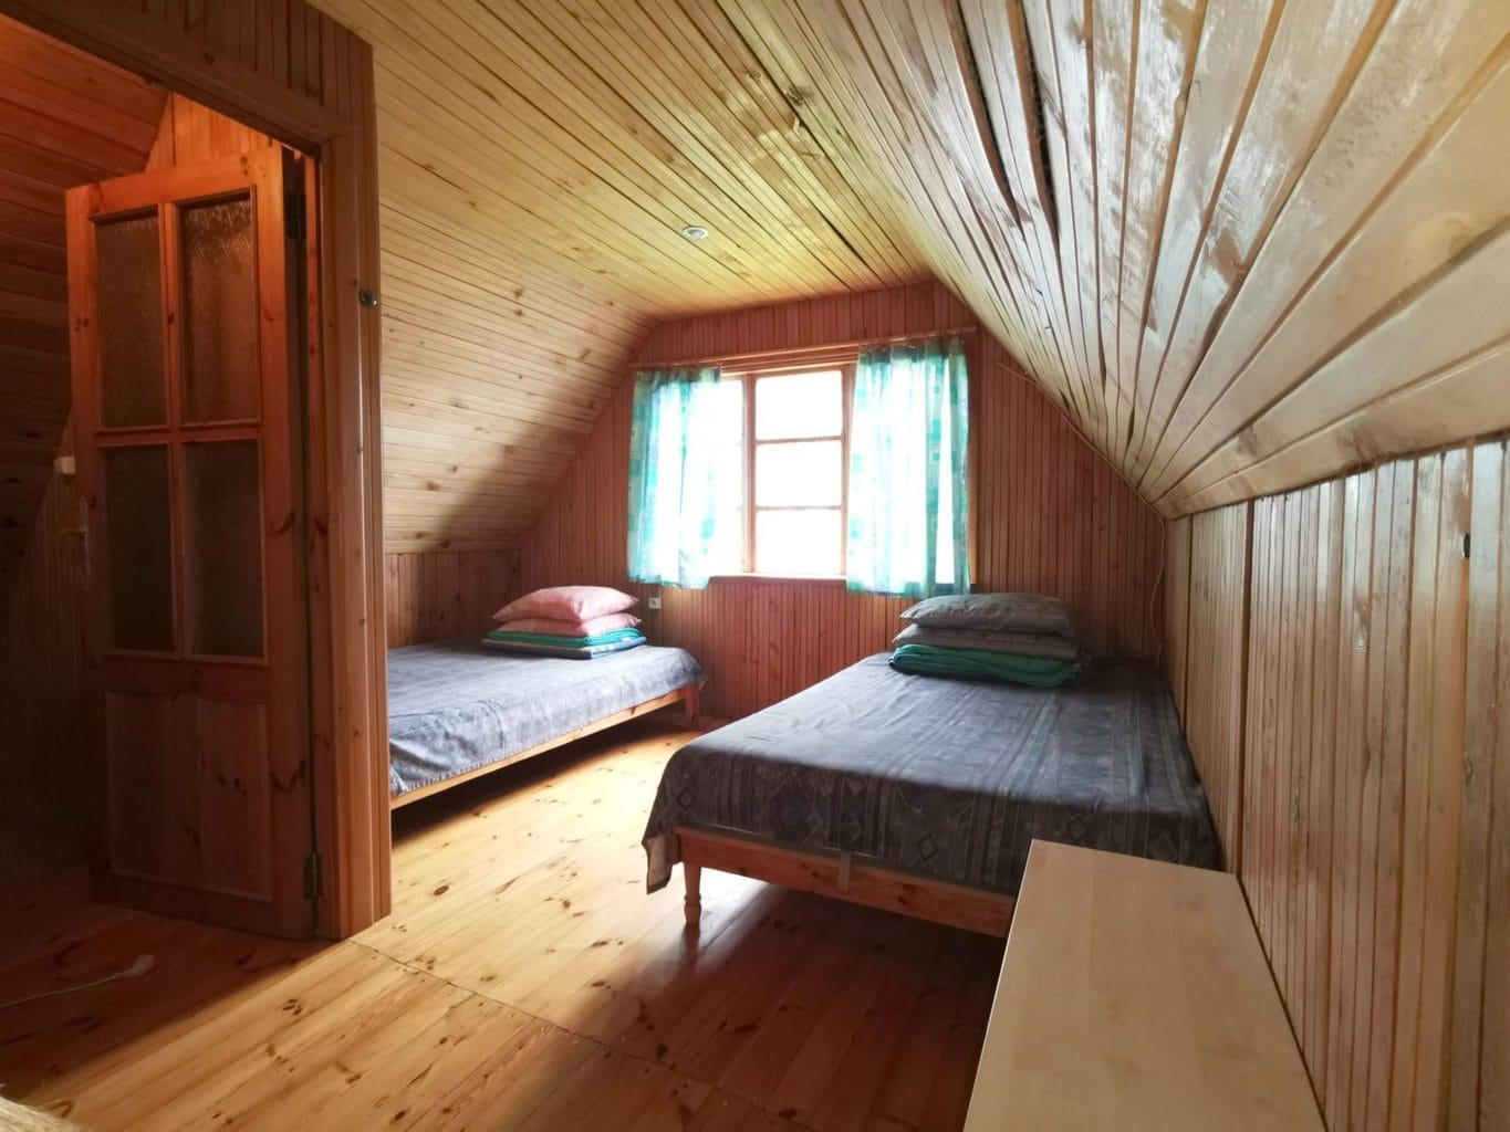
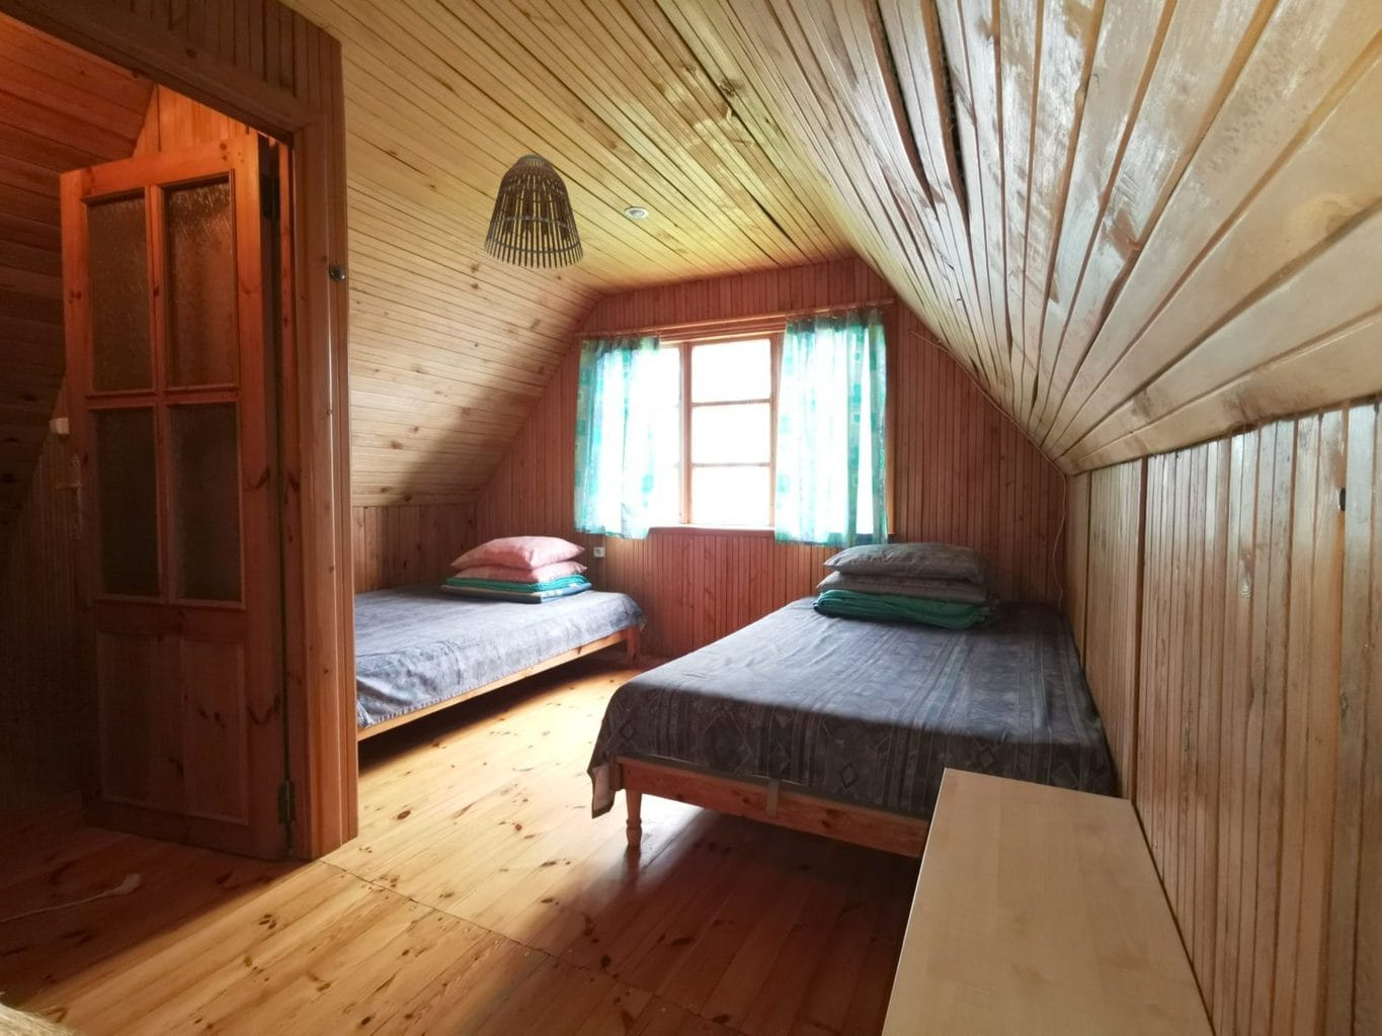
+ lamp shade (533, 207)
